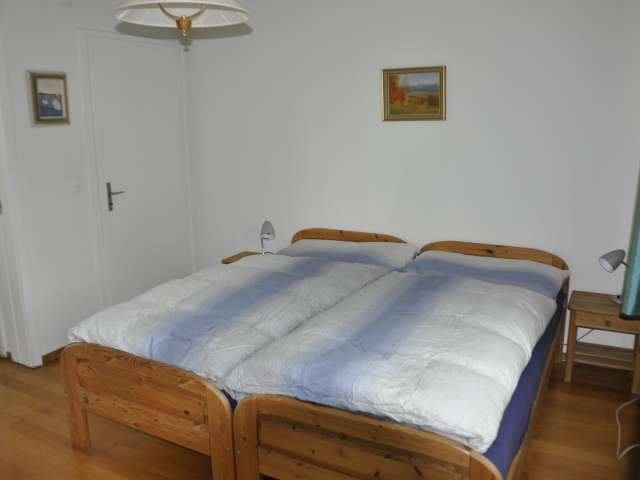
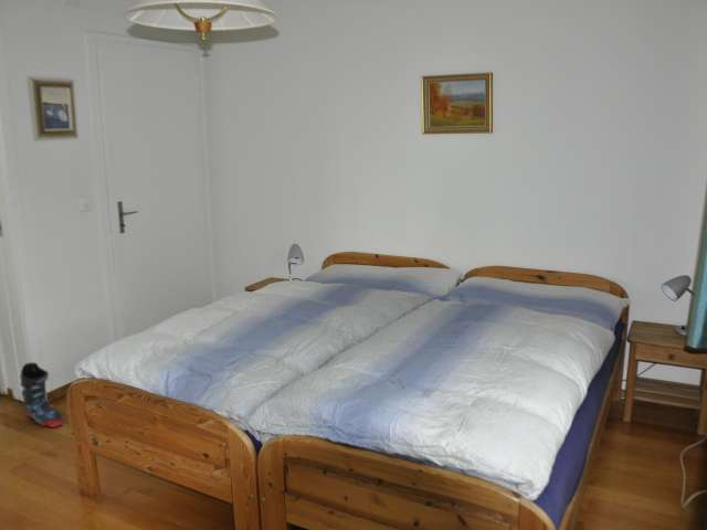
+ ski boot (41, 392)
